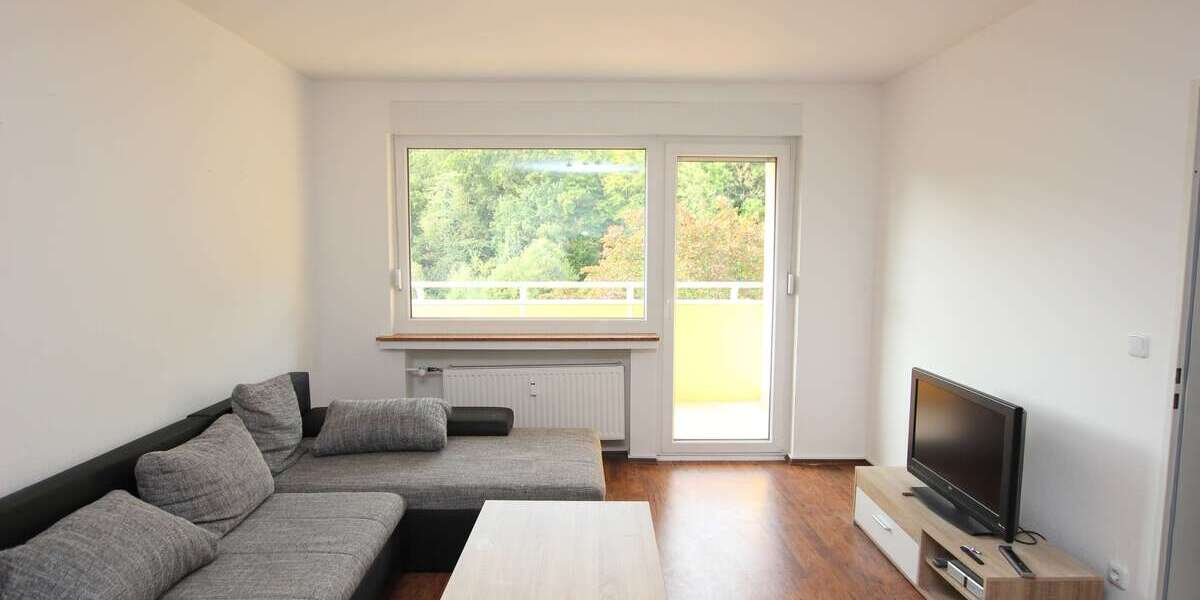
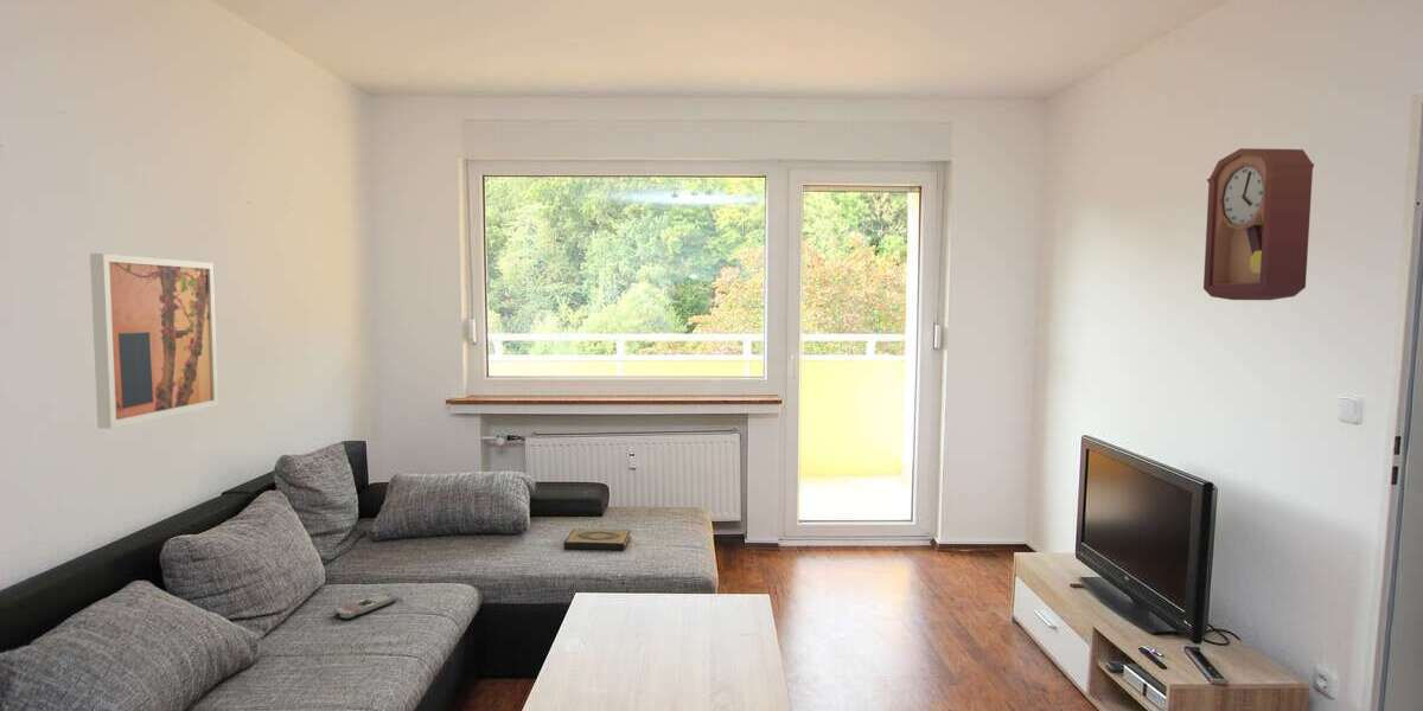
+ pendulum clock (1253, 224)
+ remote control (365, 606)
+ hardback book (598, 539)
+ wall art (160, 338)
